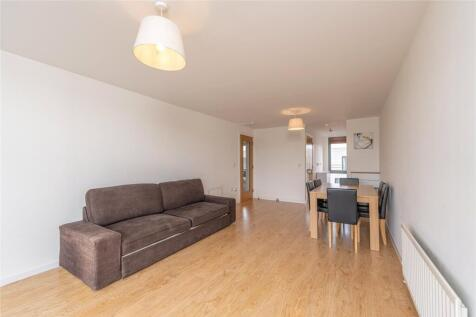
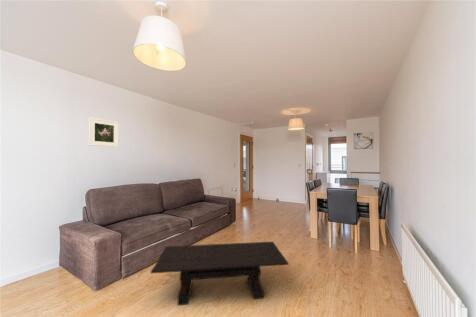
+ coffee table (221, 272)
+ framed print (104, 133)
